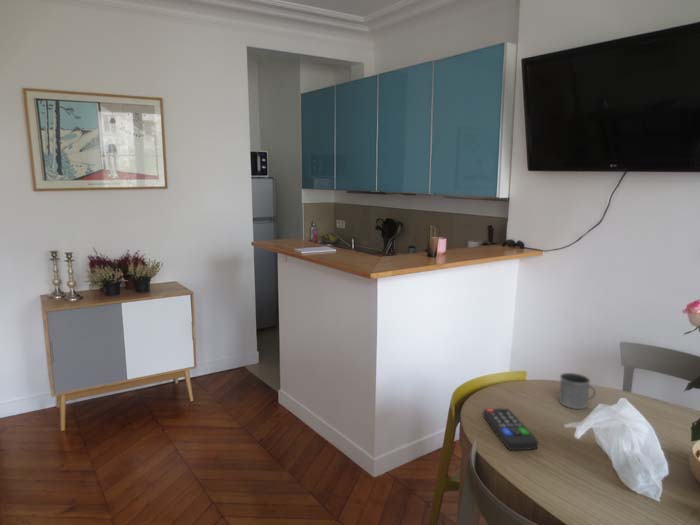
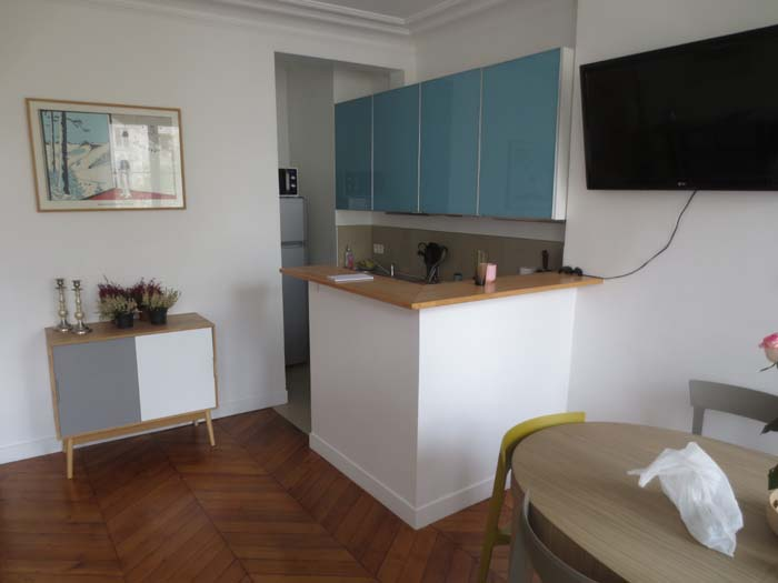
- remote control (508, 427)
- mug (577, 390)
